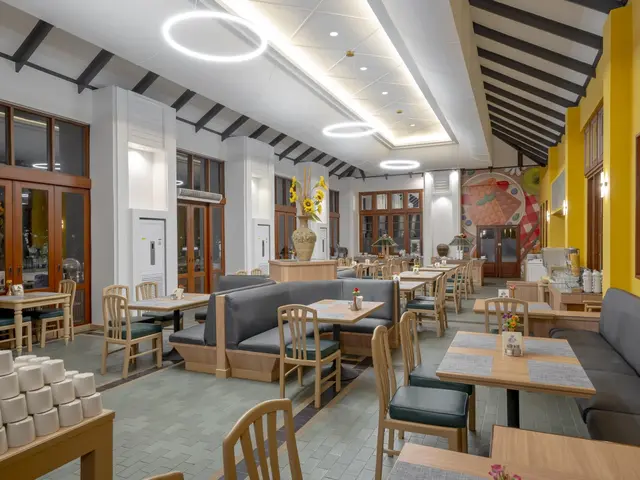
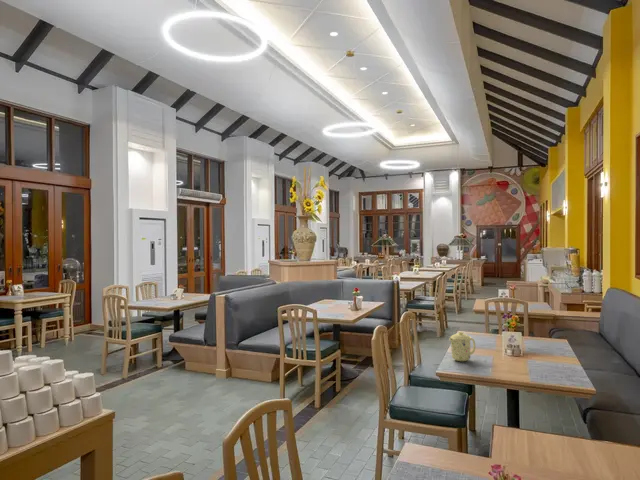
+ mug (462, 346)
